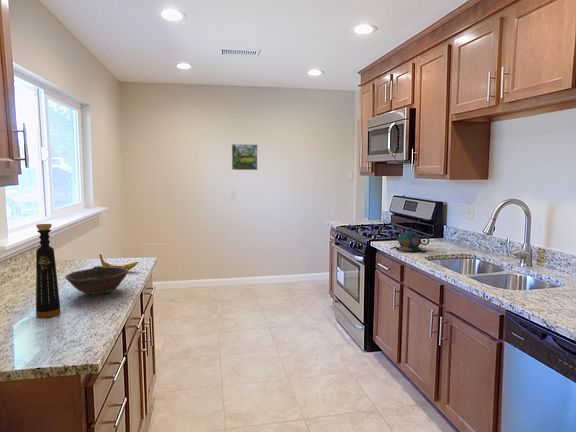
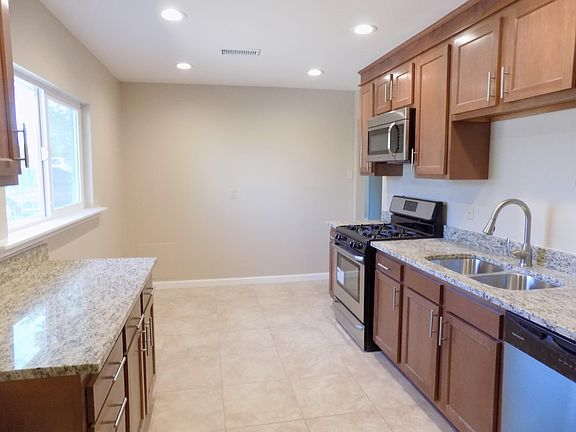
- bowl (98, 281)
- teapot (409, 238)
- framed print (244, 157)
- bottle (46, 269)
- banana (119, 266)
